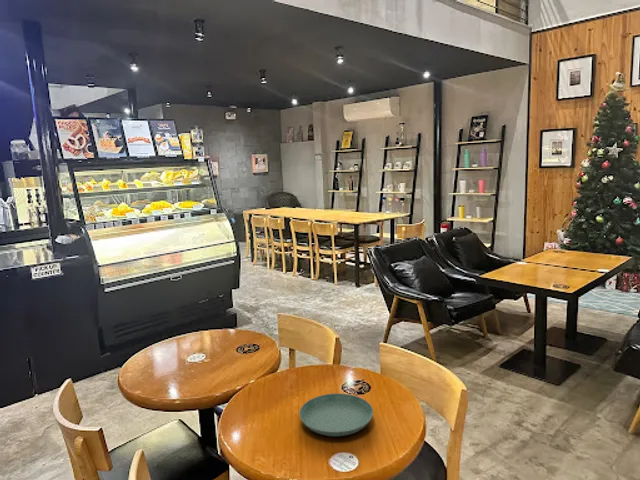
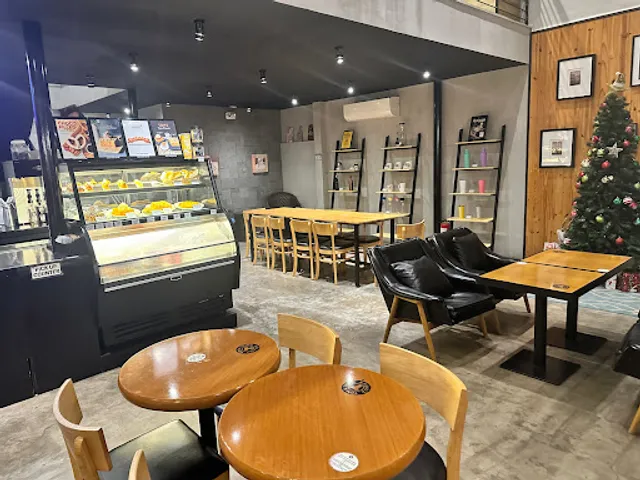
- saucer (336, 415)
